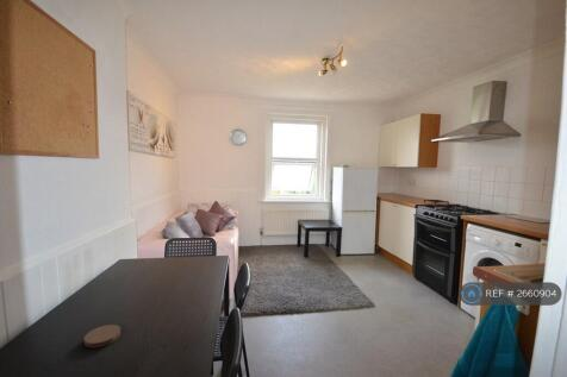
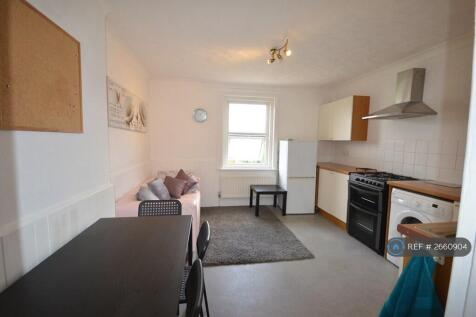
- coaster (102, 335)
